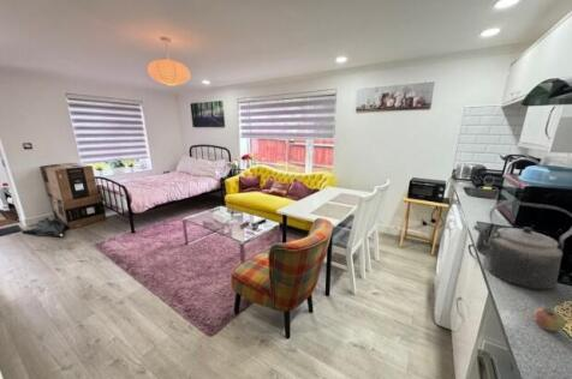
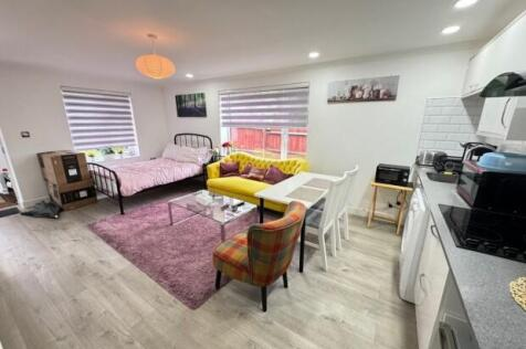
- kettle (517, 239)
- apple (546, 317)
